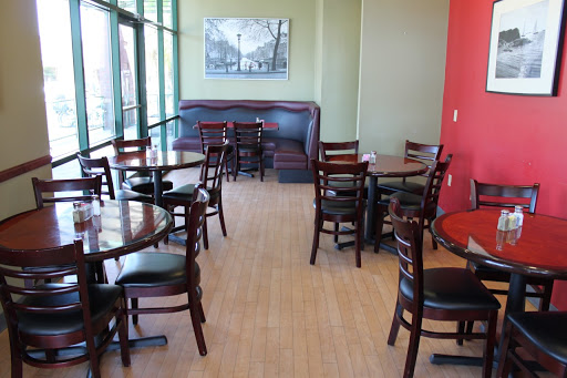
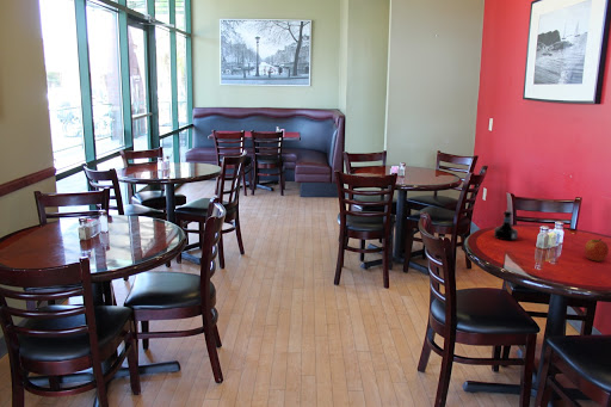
+ apple (595, 248)
+ tequila bottle (506, 224)
